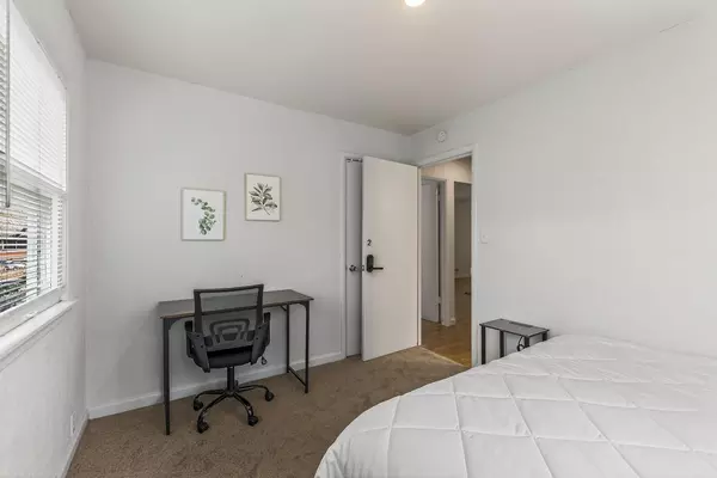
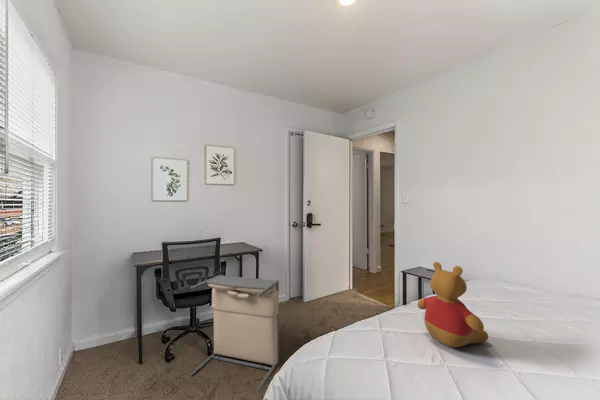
+ laundry hamper (236, 326)
+ teddy bear (454, 301)
